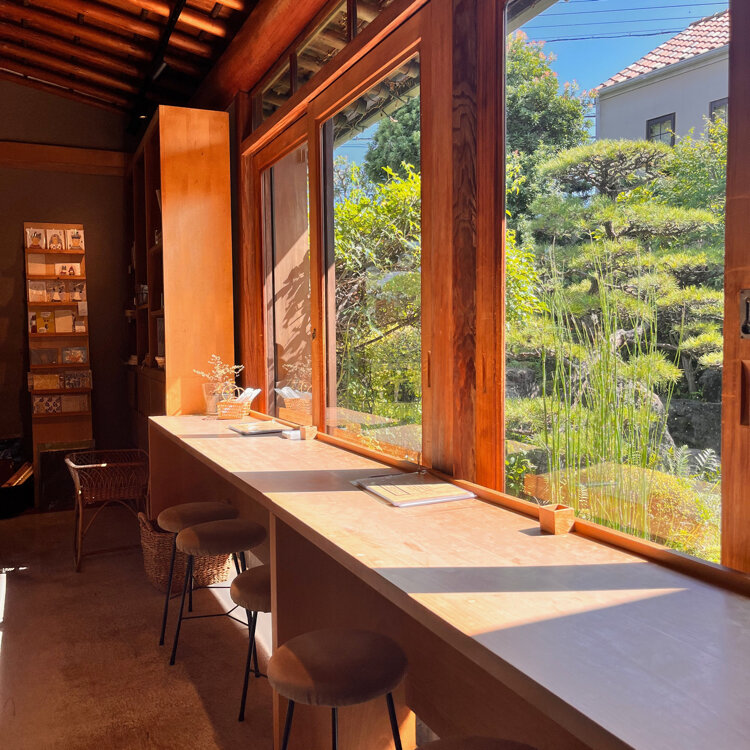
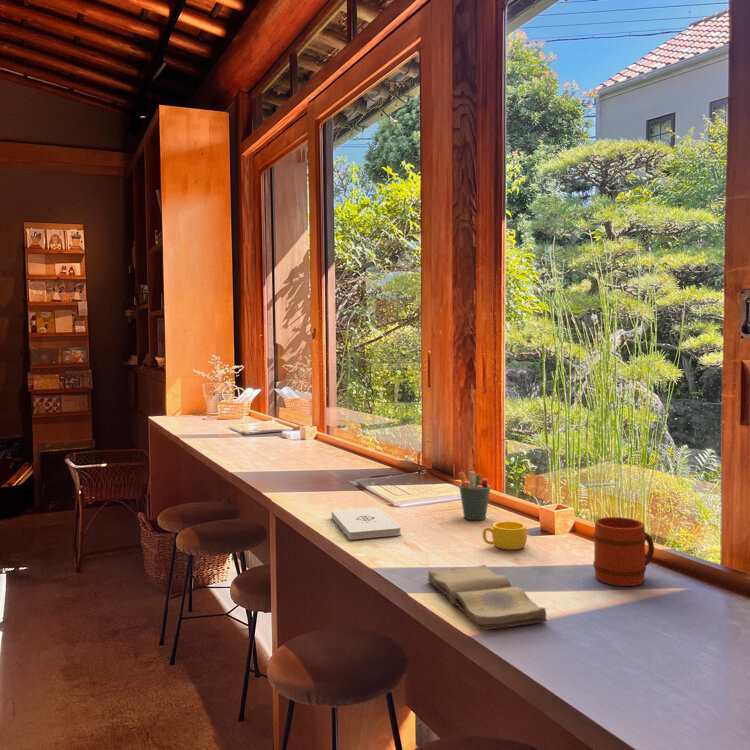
+ diary (482, 592)
+ notepad (365, 522)
+ mug (625, 549)
+ pen holder (474, 493)
+ cup (504, 535)
